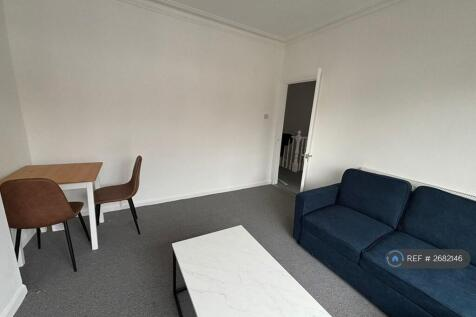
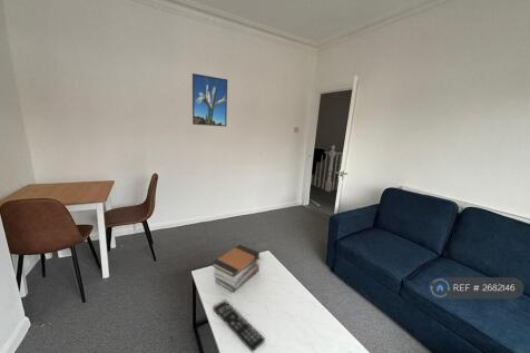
+ remote control (236, 322)
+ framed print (209, 101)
+ book stack (236, 266)
